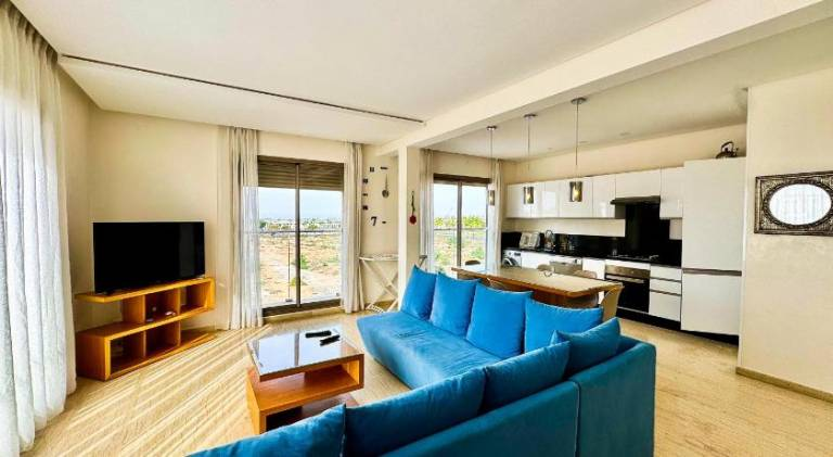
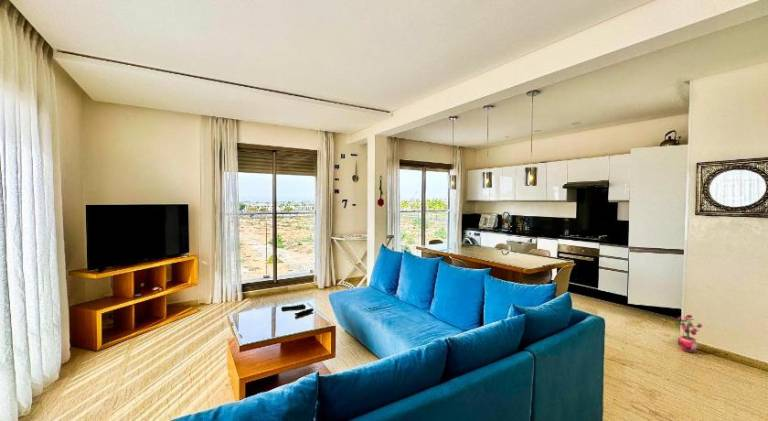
+ potted plant (687, 332)
